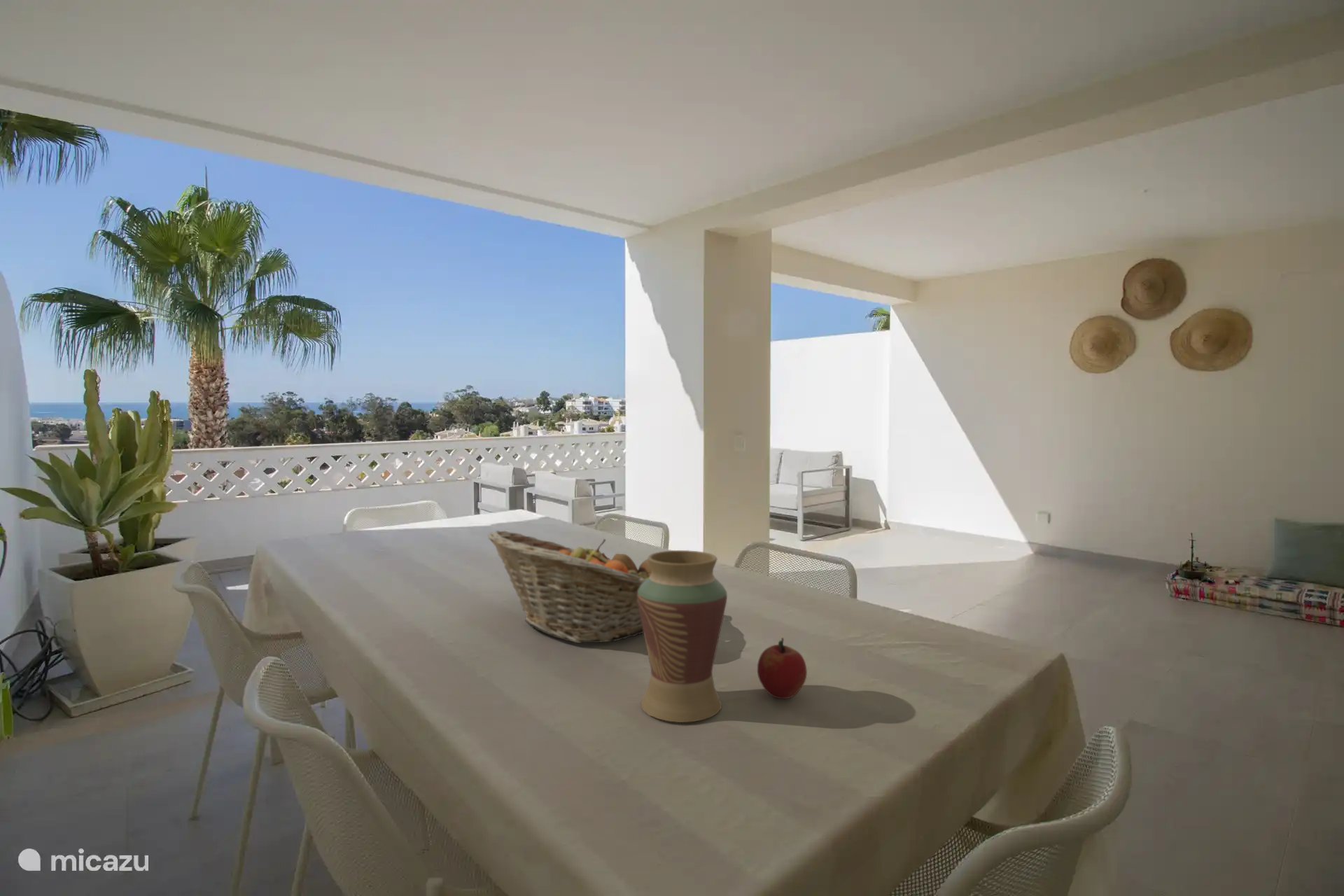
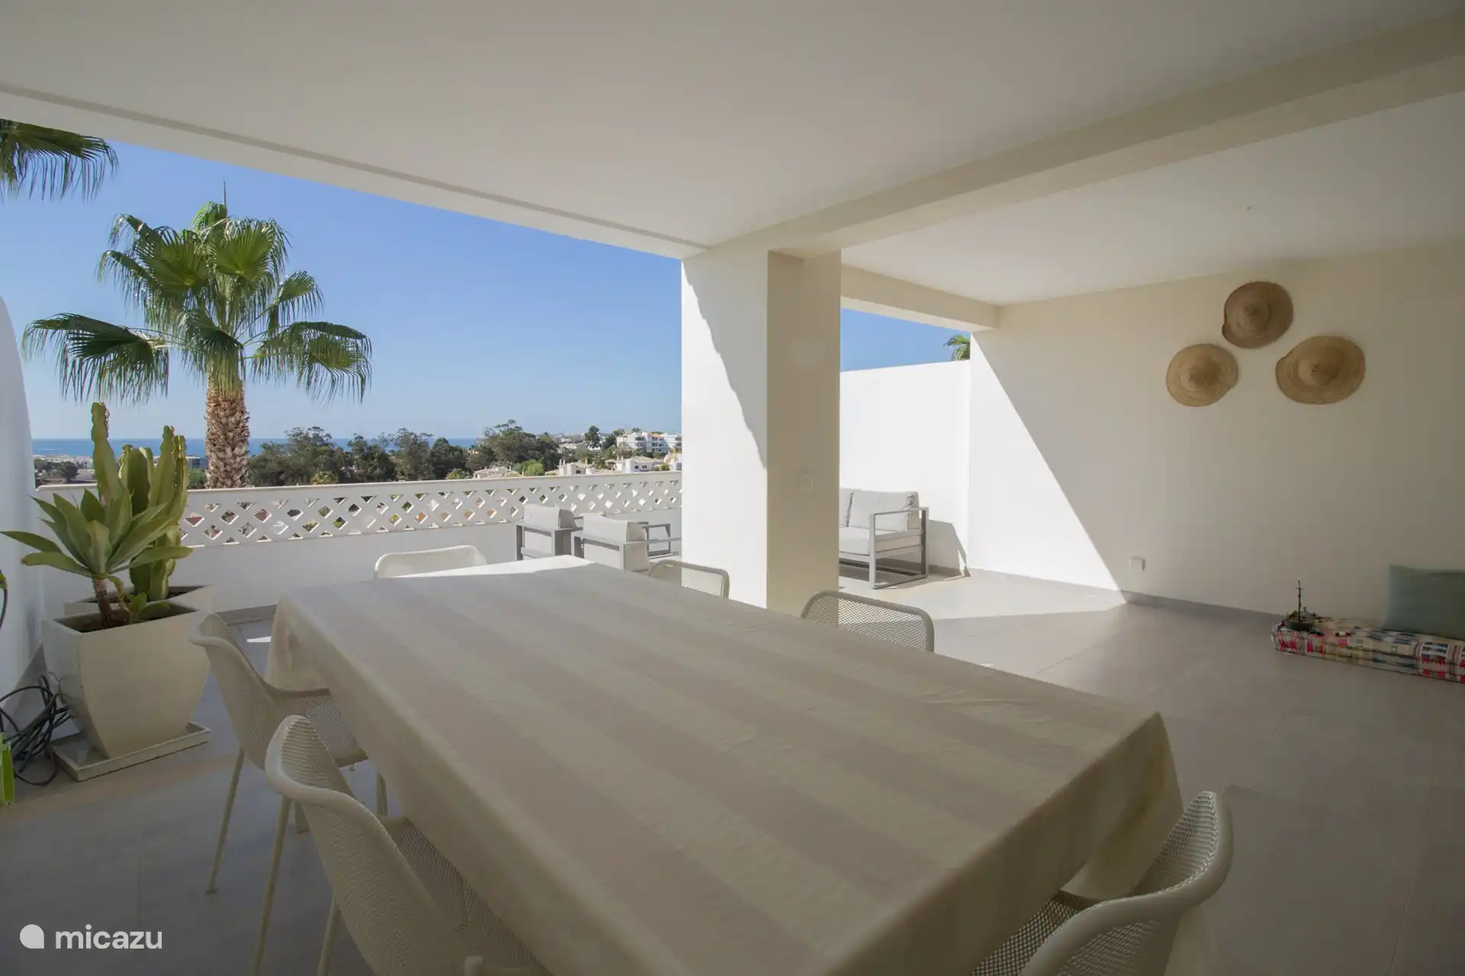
- vase (682, 630)
- apple (782, 666)
- fruit basket (580, 575)
